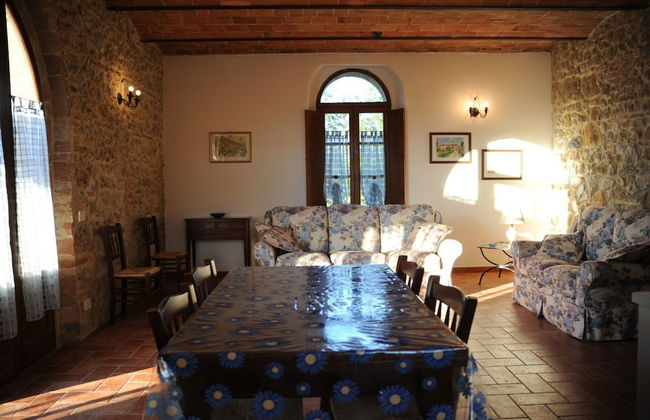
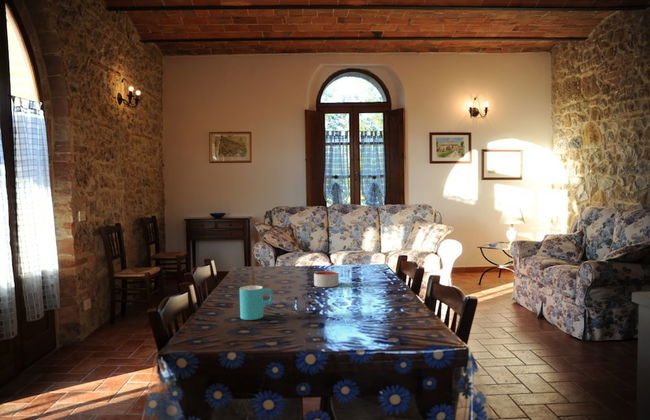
+ candle (326, 278)
+ cup (256, 302)
